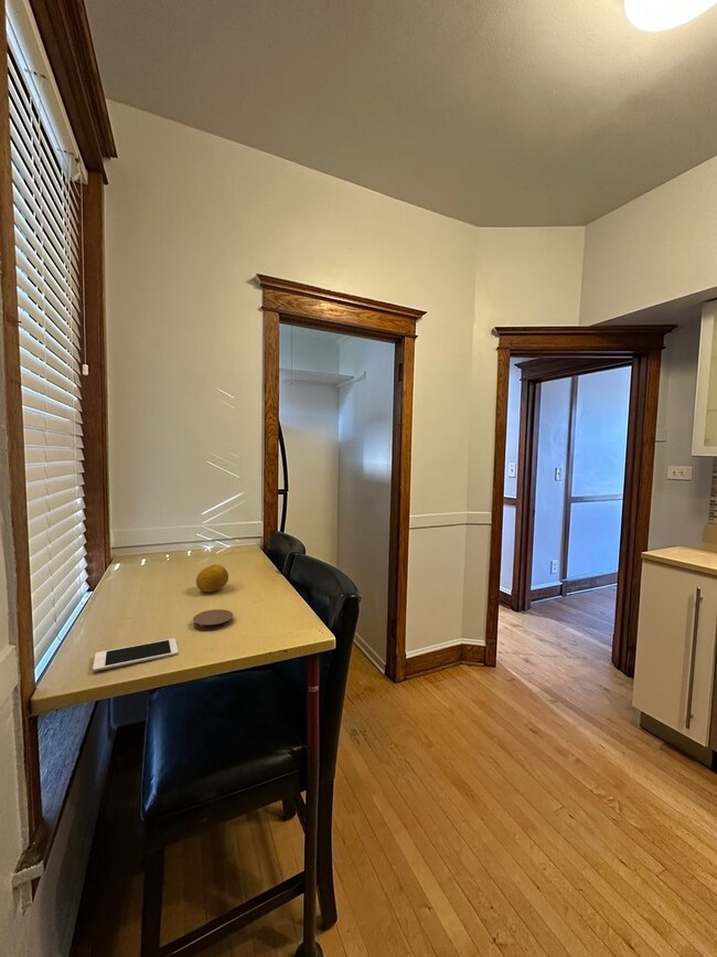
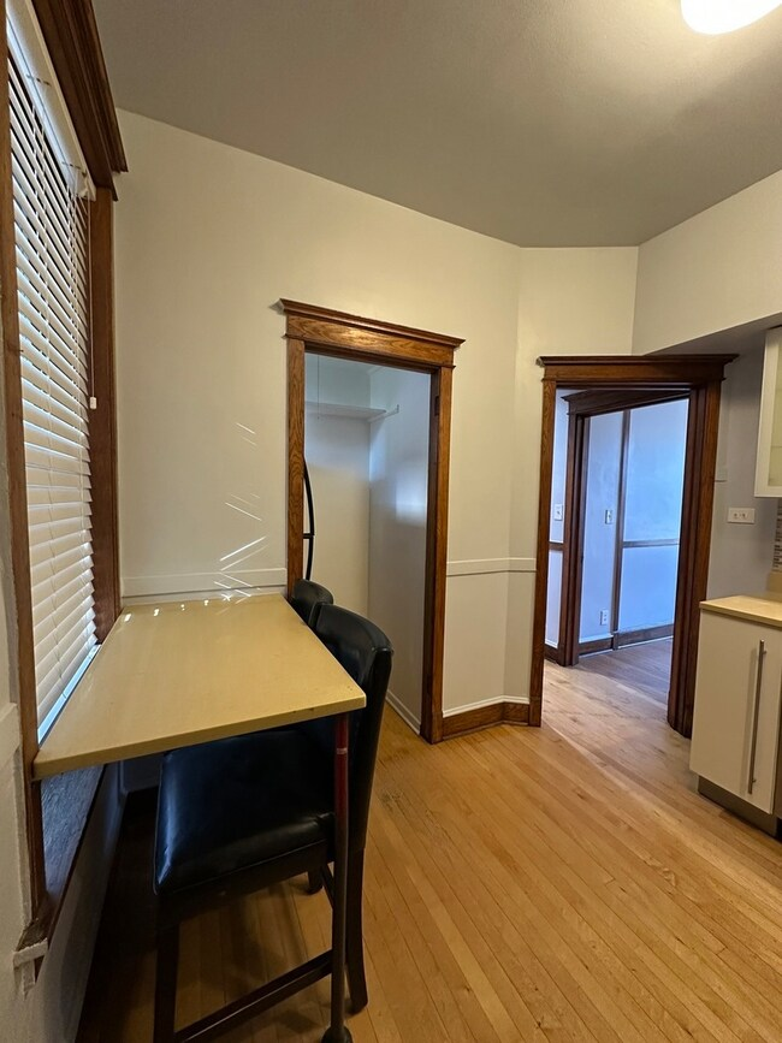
- coaster (213, 619)
- cell phone (137, 653)
- fruit (212, 577)
